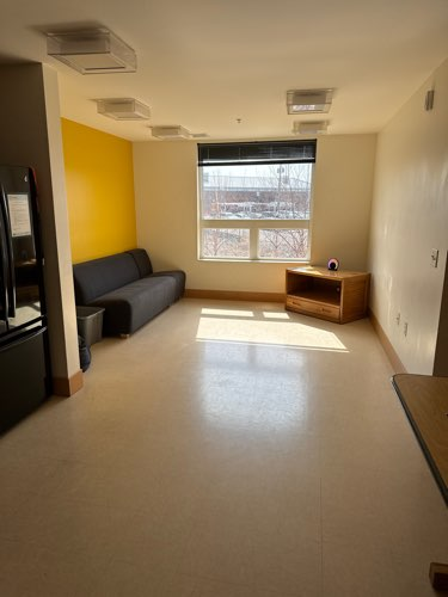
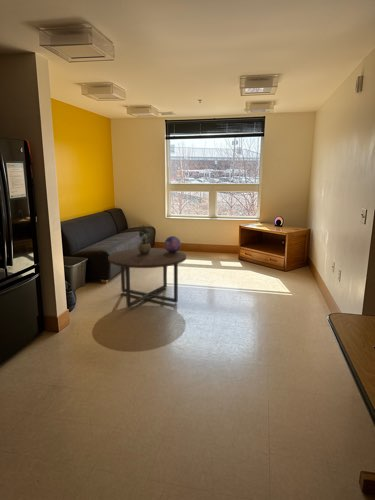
+ coffee table (148, 267)
+ potted plant (146, 239)
+ decorative ball (172, 244)
